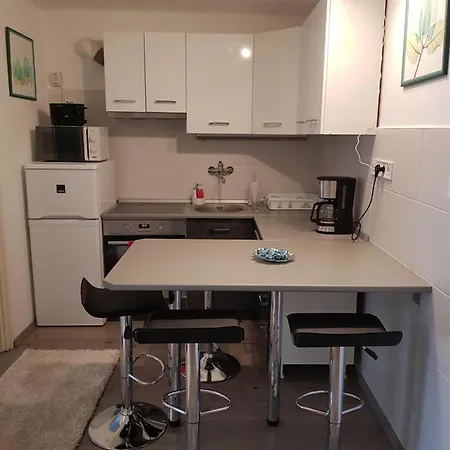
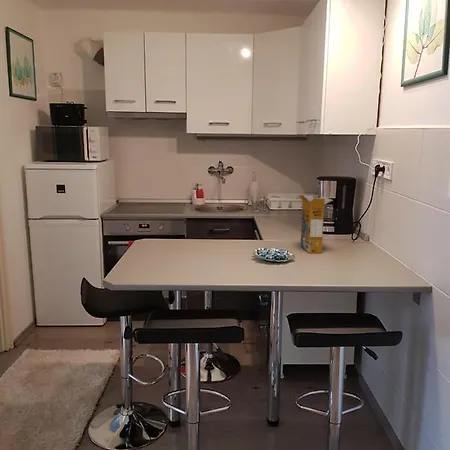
+ cereal box (313, 222)
